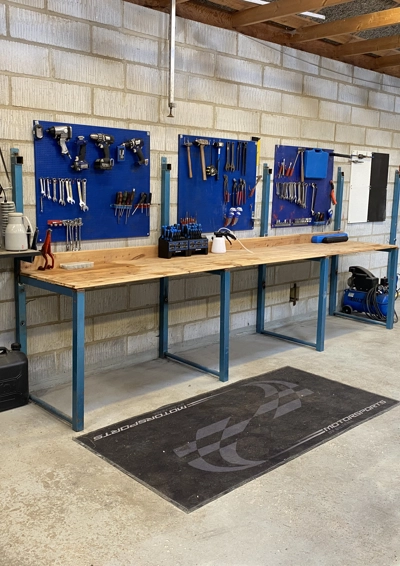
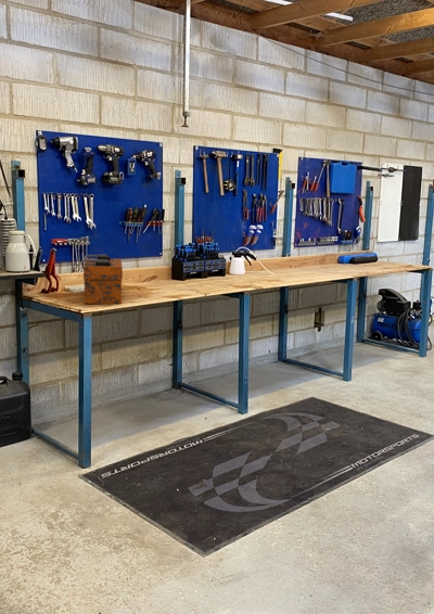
+ tool box (103, 277)
